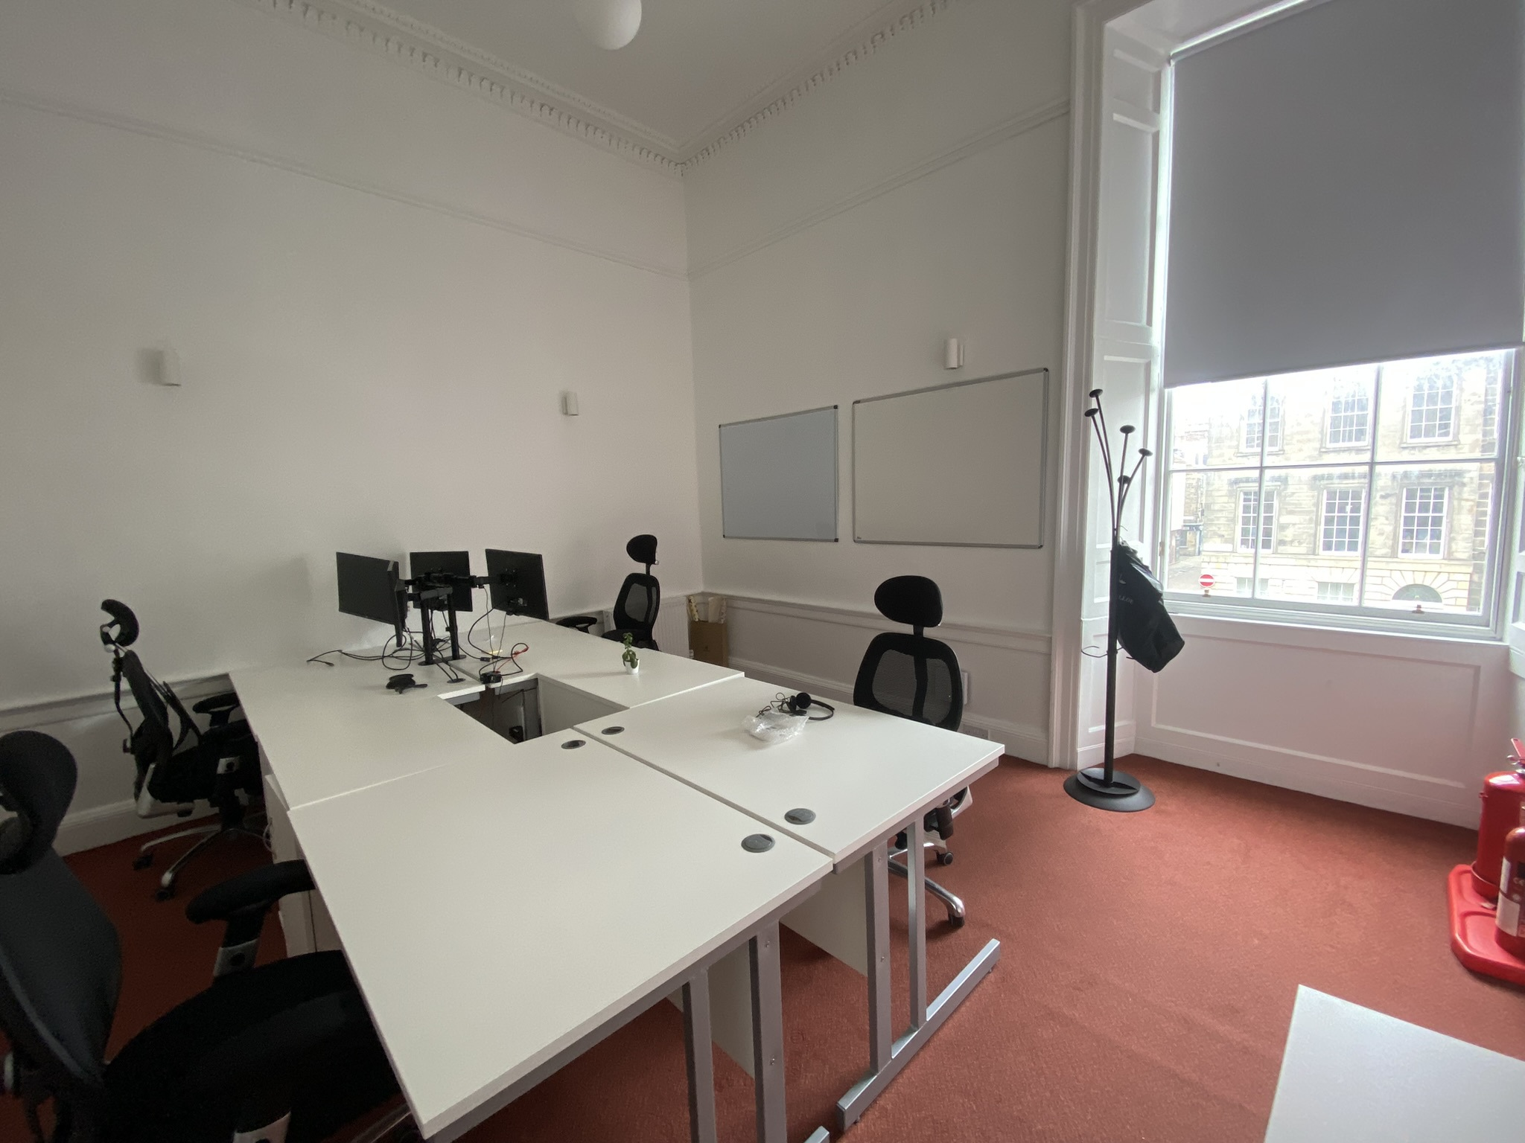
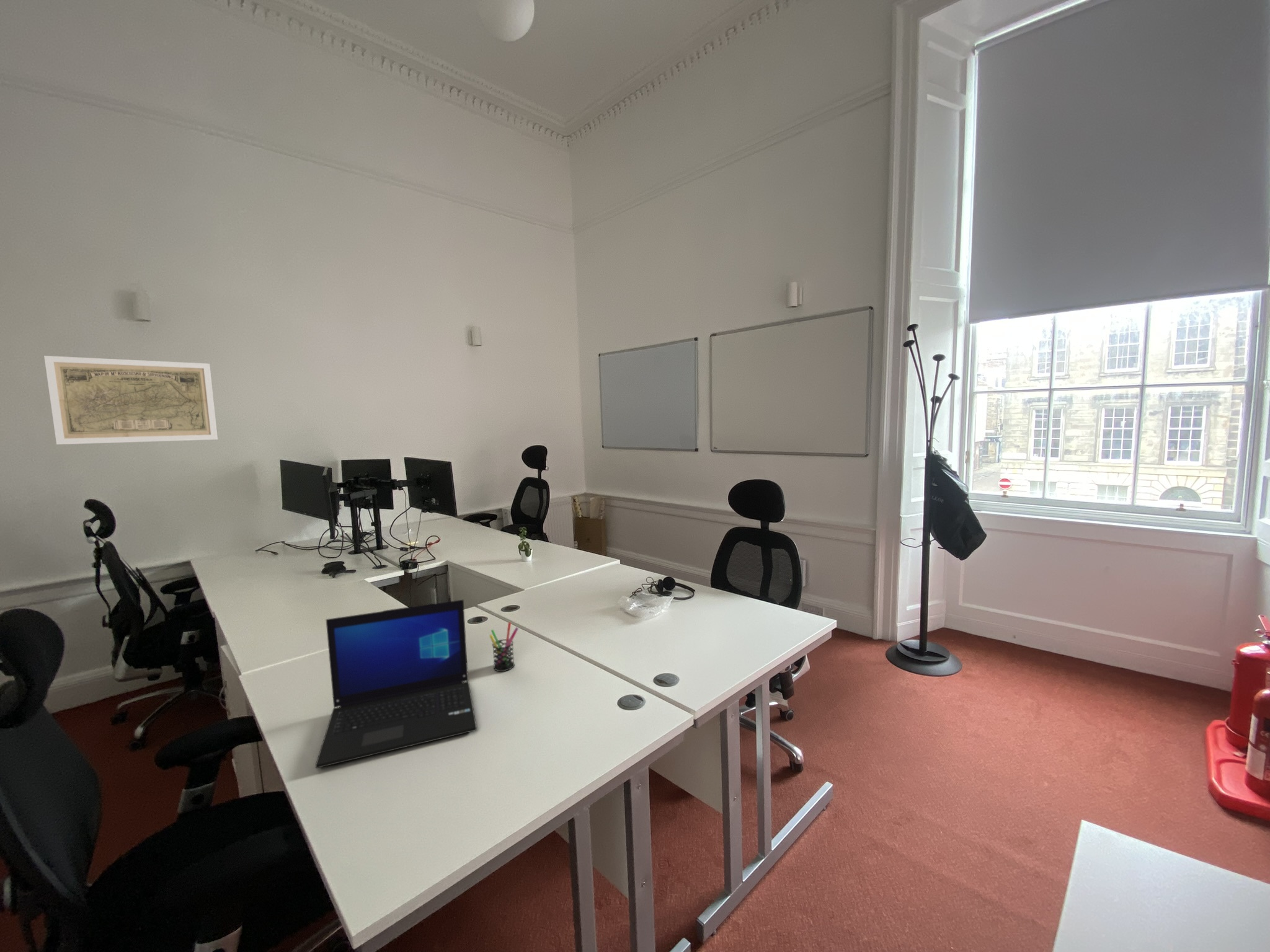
+ laptop (399, 673)
+ pen holder (502, 645)
+ map (138, 401)
